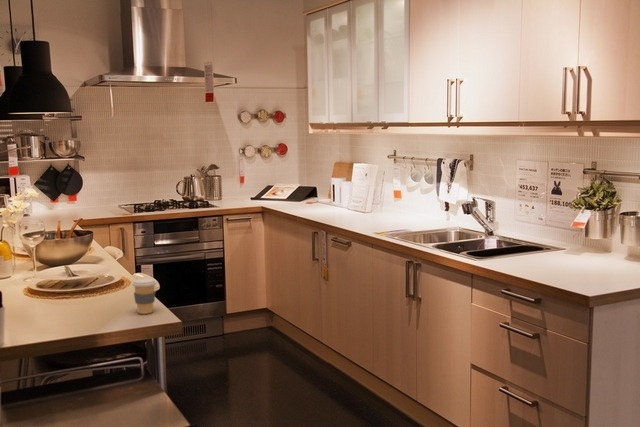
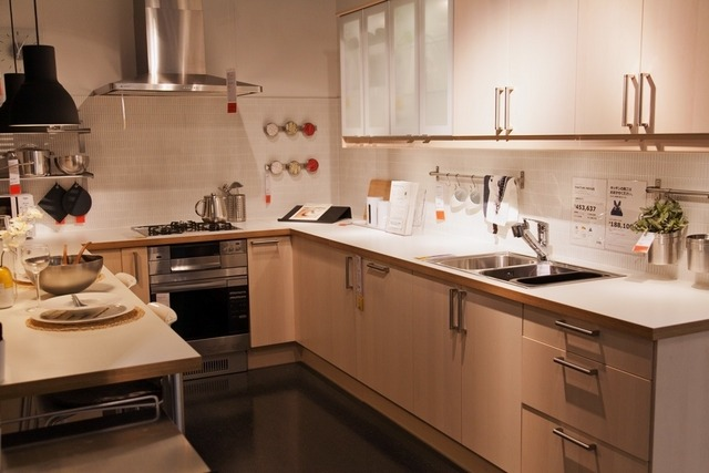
- coffee cup (144, 296)
